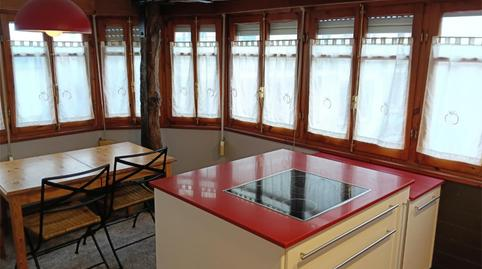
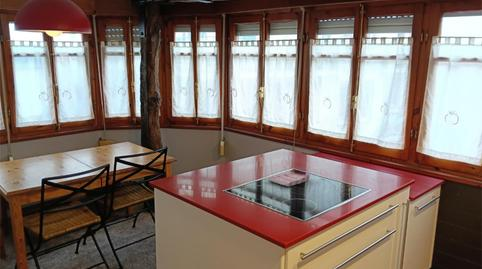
+ dish towel (288, 177)
